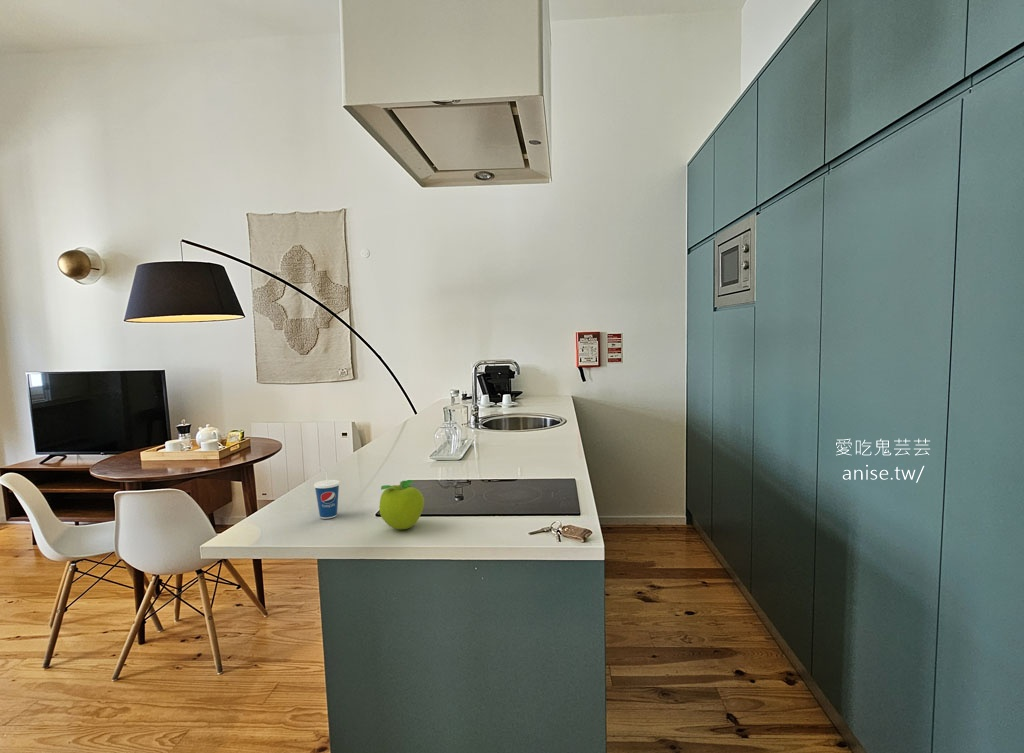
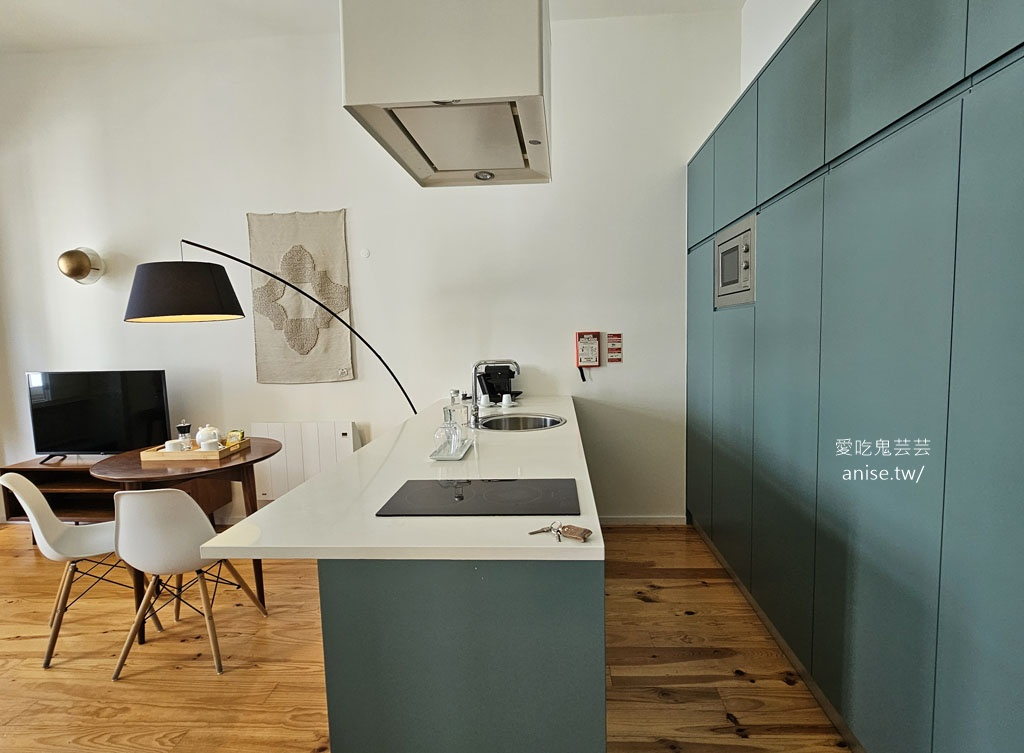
- cup (327, 490)
- fruit (401, 504)
